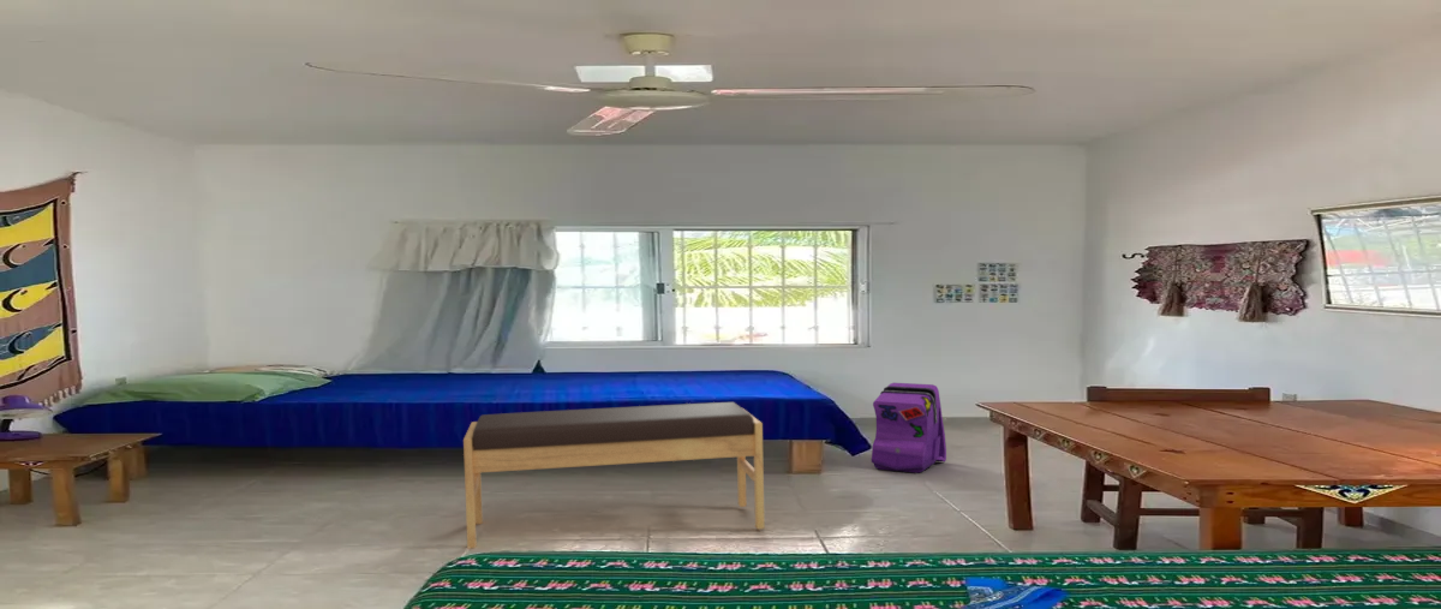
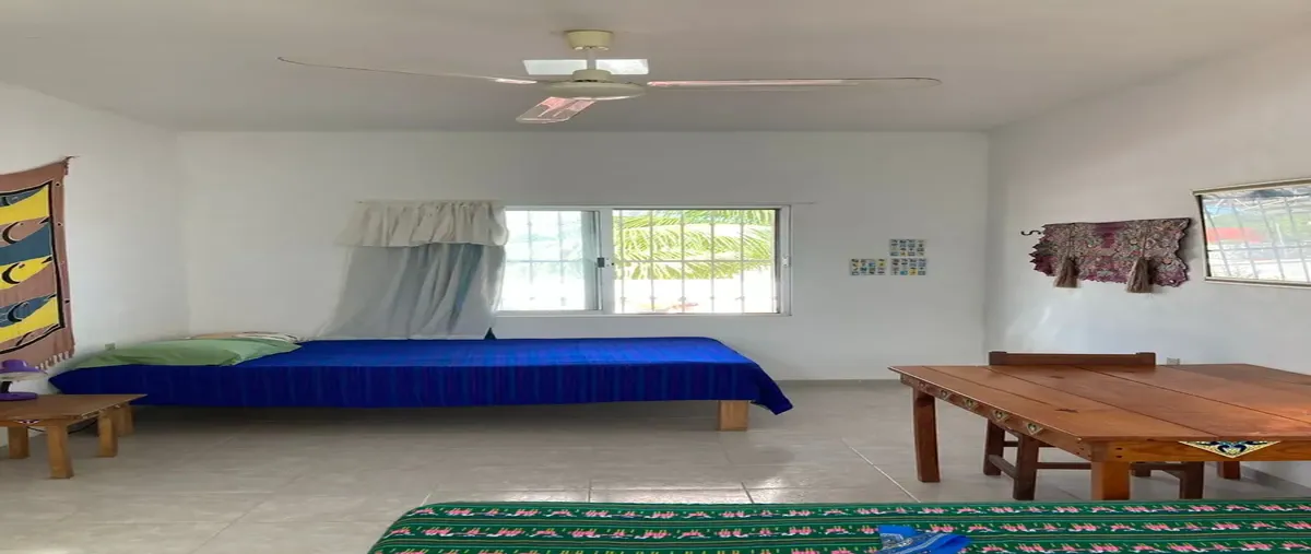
- bench (615, 464)
- backpack (907, 425)
